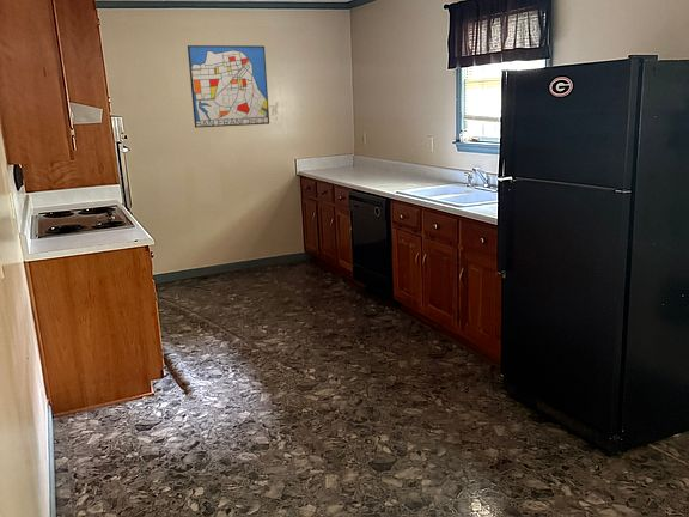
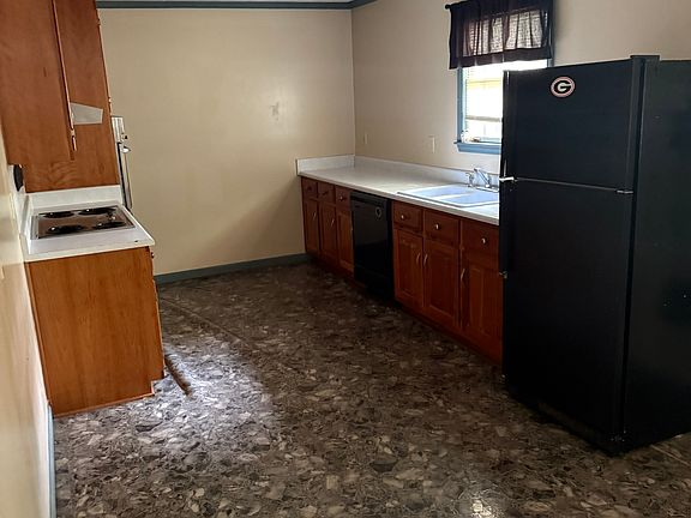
- wall art (230, 86)
